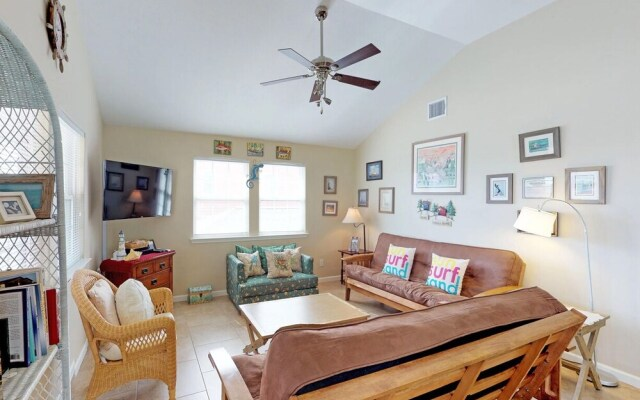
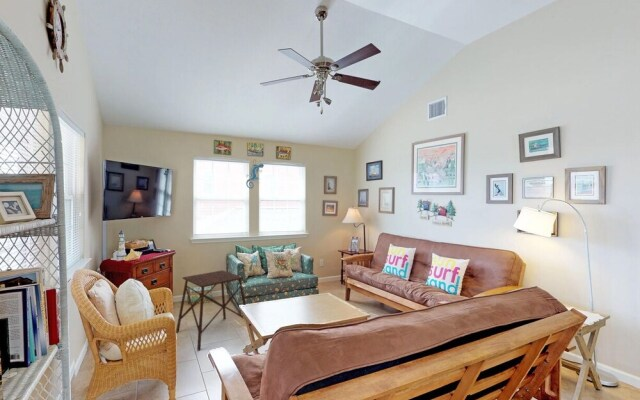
+ side table (215, 303)
